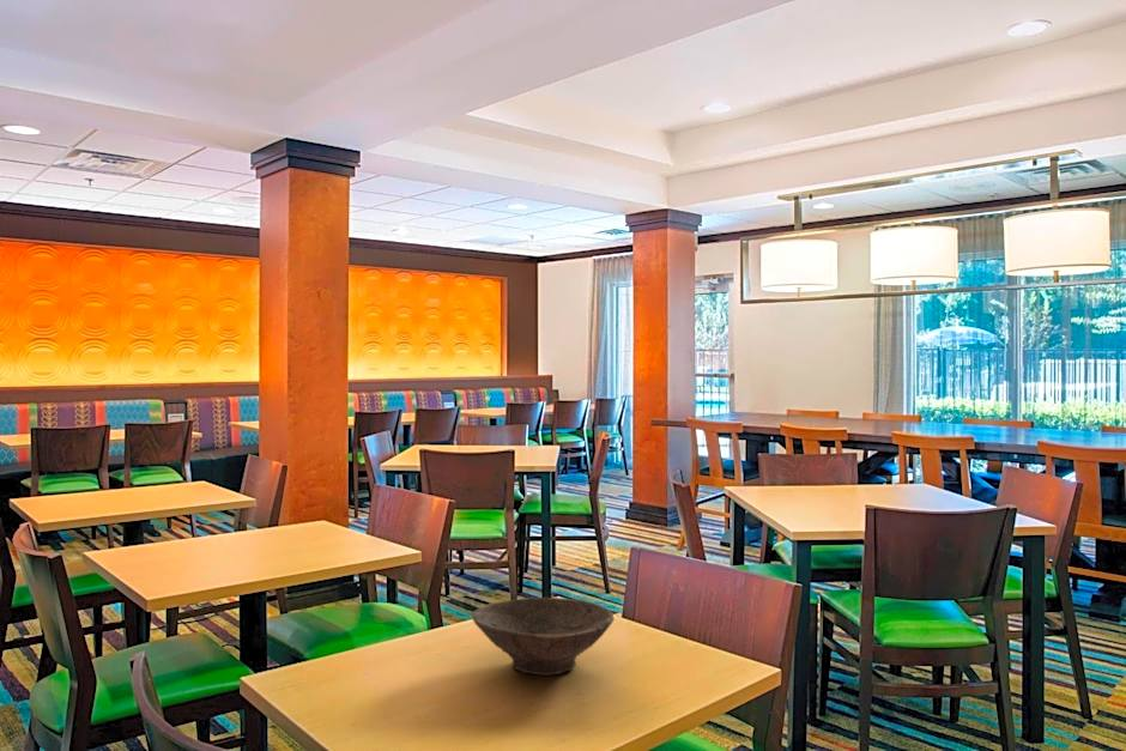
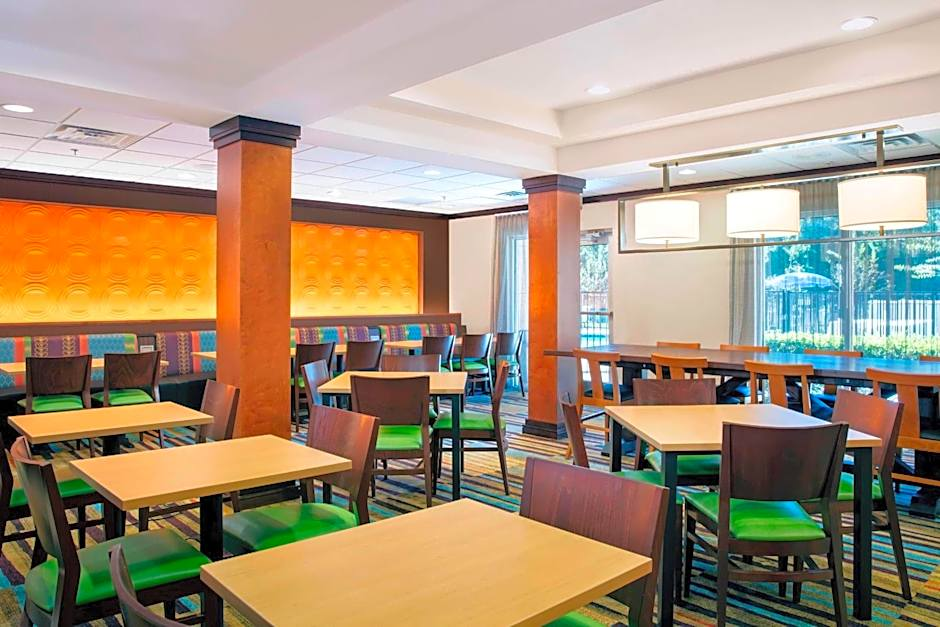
- bowl (544, 638)
